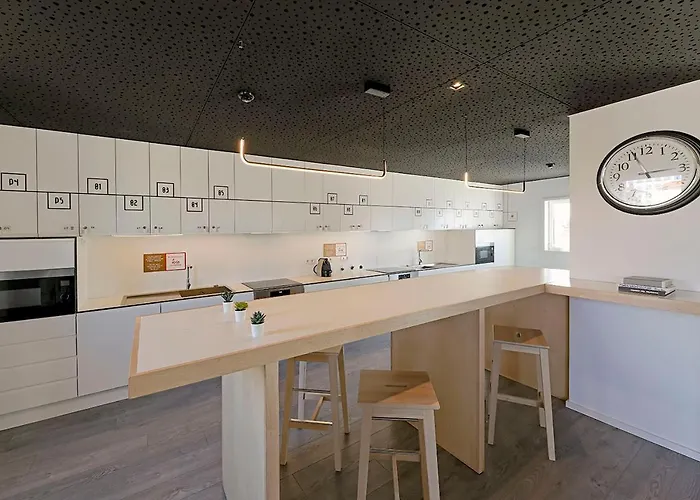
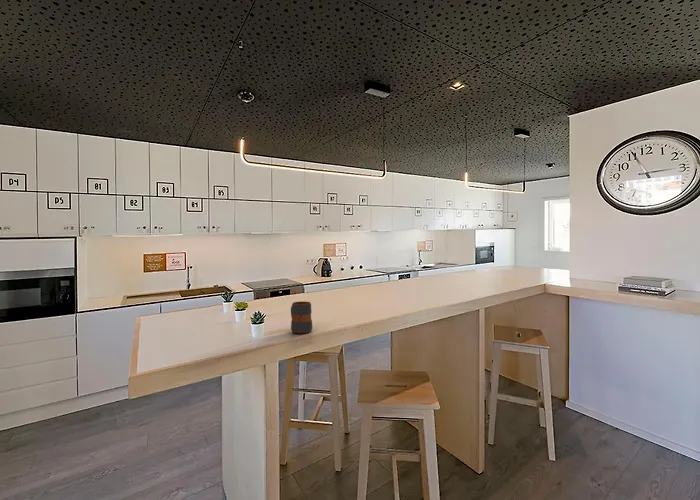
+ mug (299, 316)
